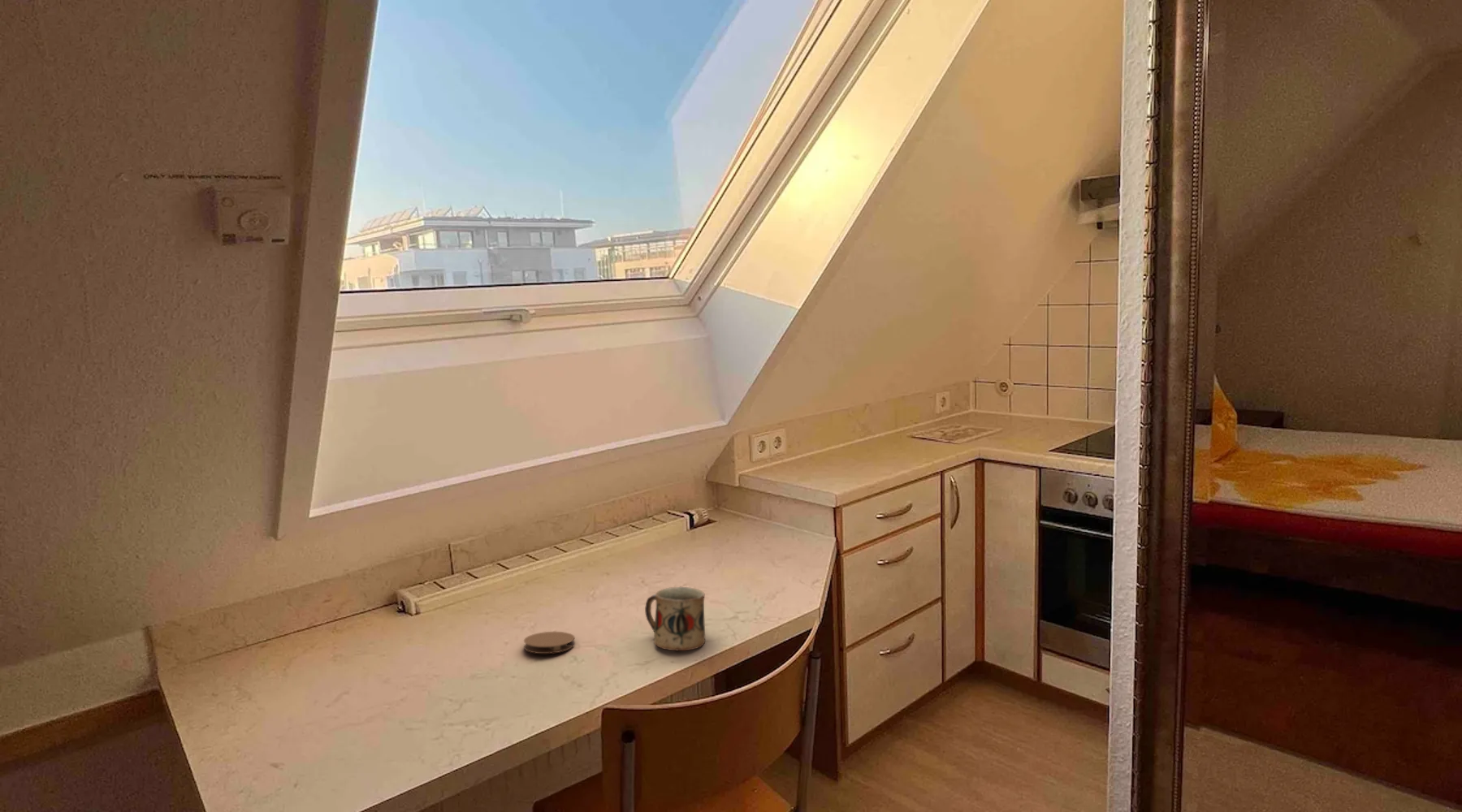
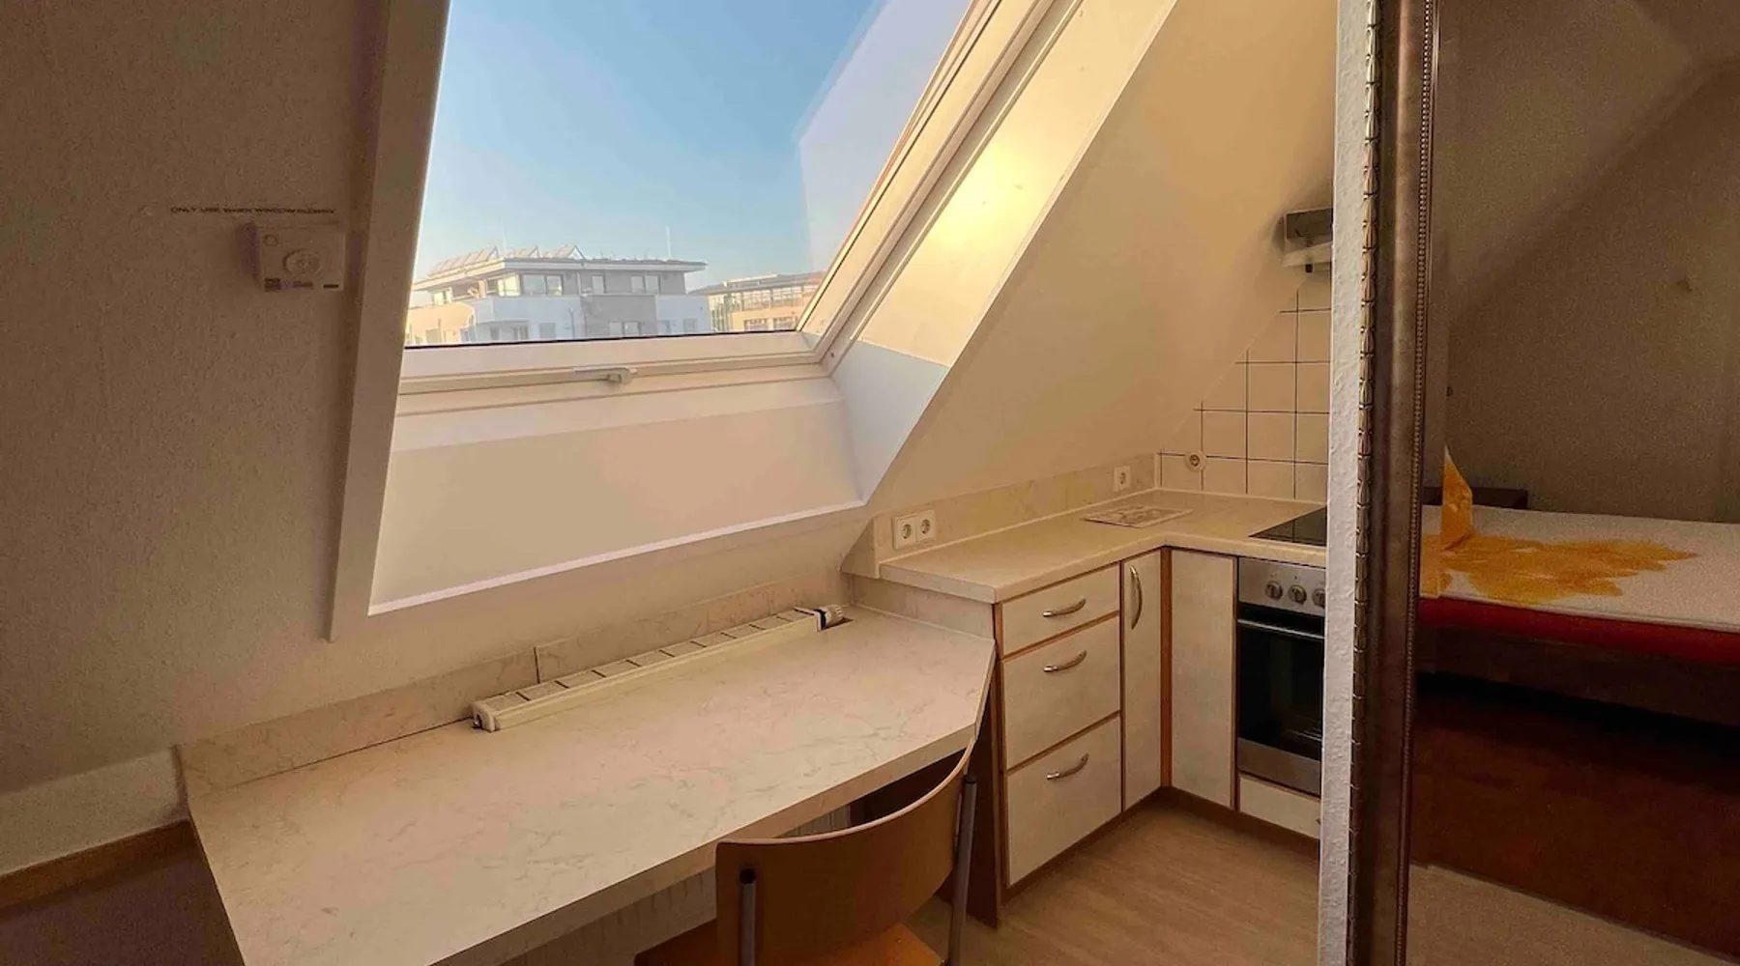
- mug (676, 617)
- coaster (549, 642)
